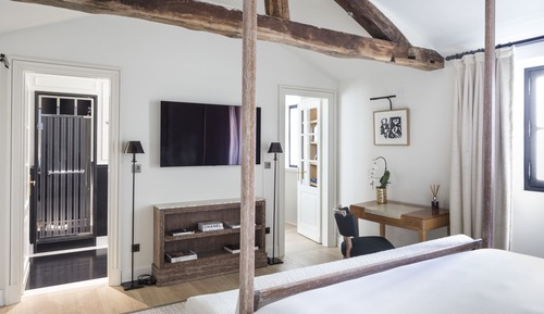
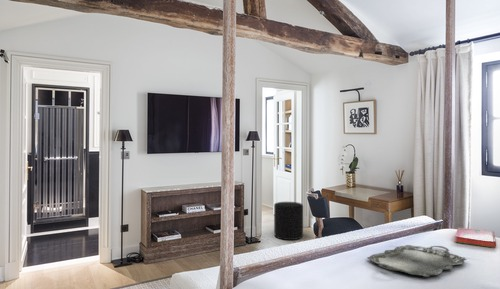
+ stool (288, 219)
+ serving tray (416, 258)
+ hardback book (475, 236)
